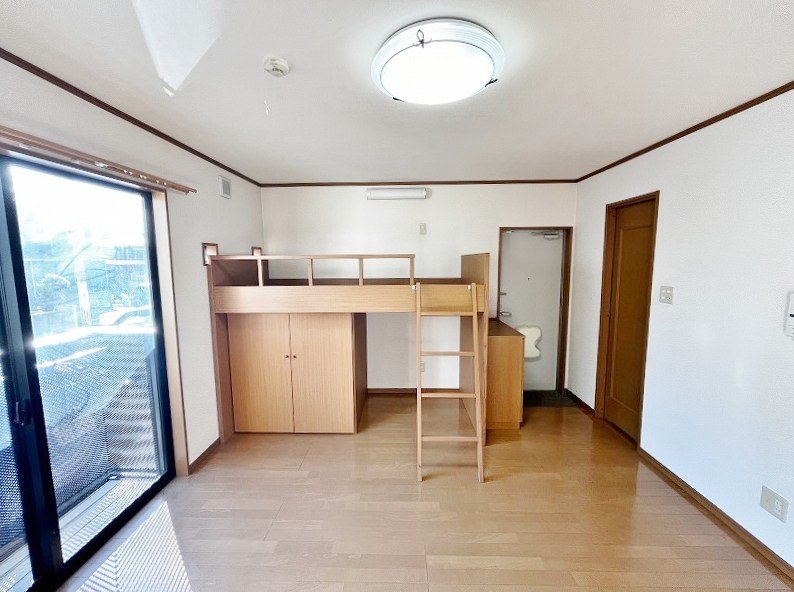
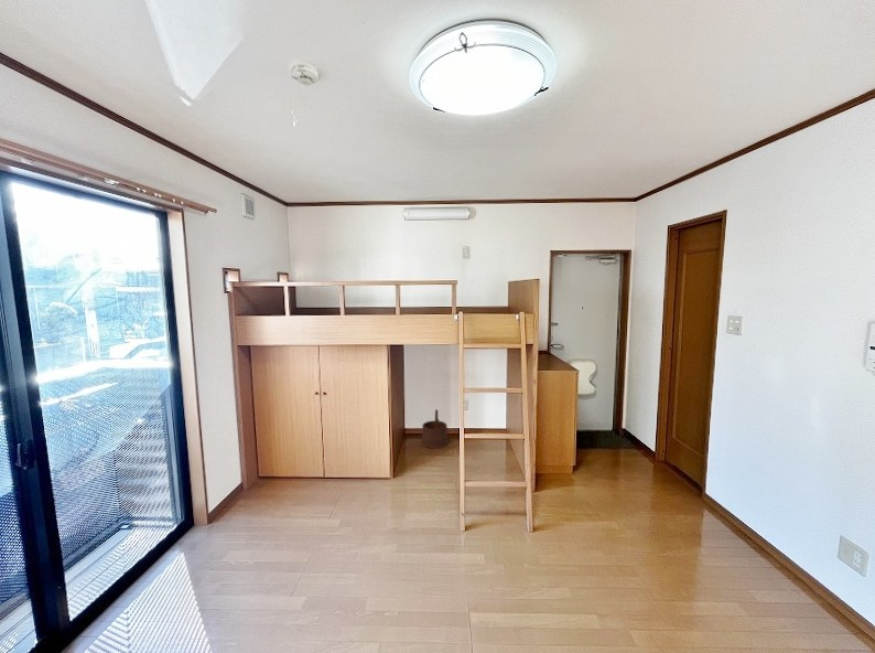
+ wooden bucket (434, 426)
